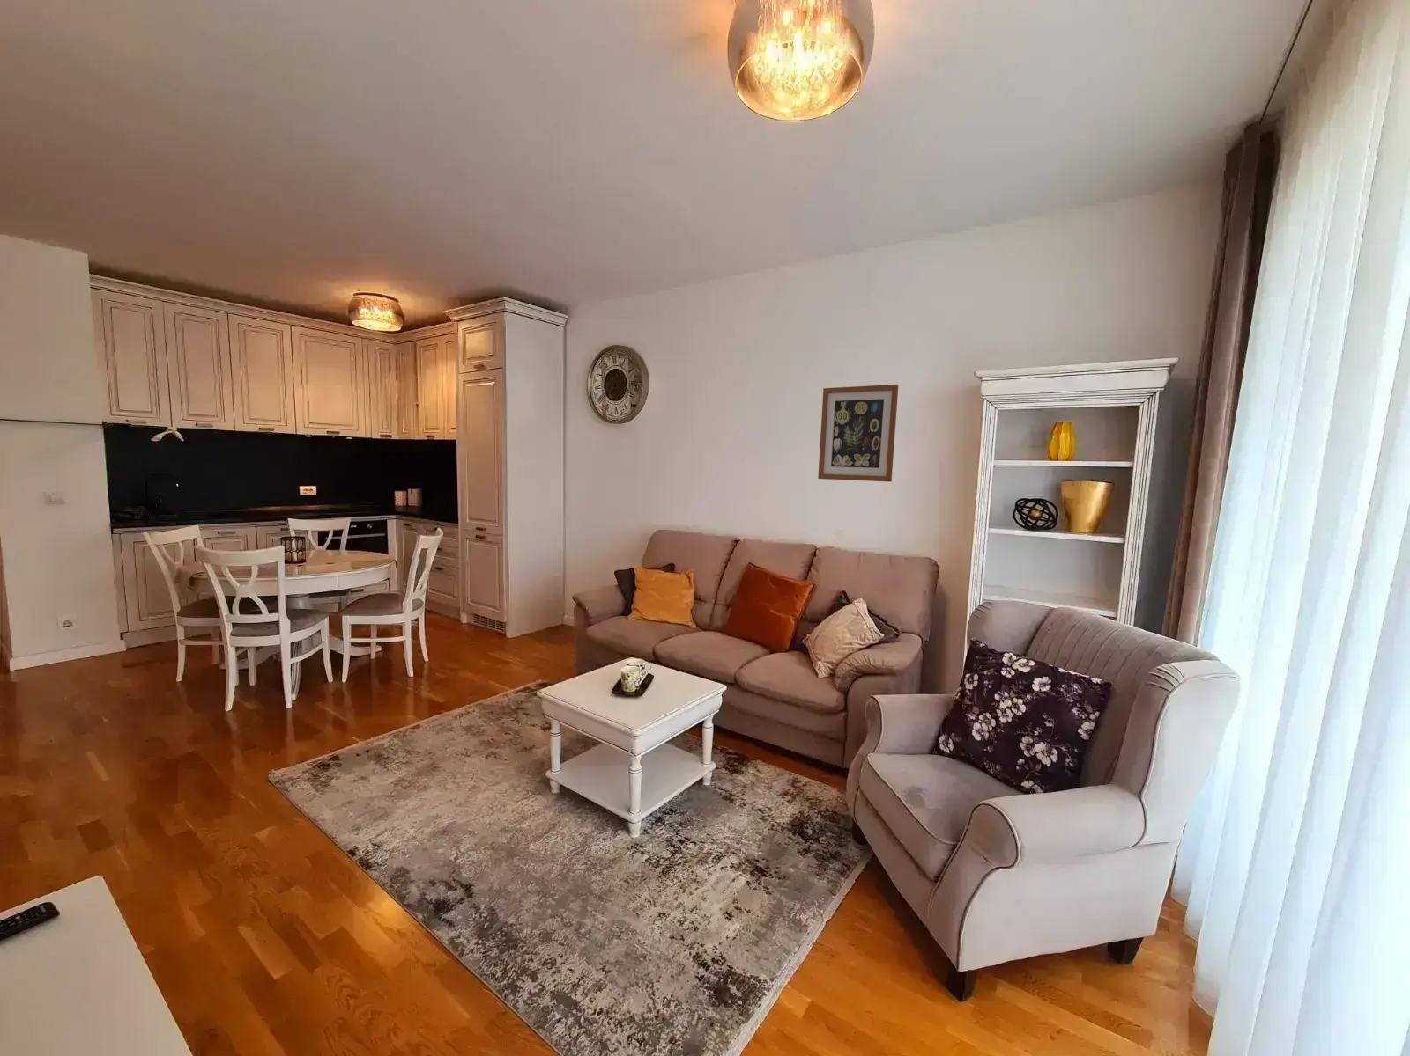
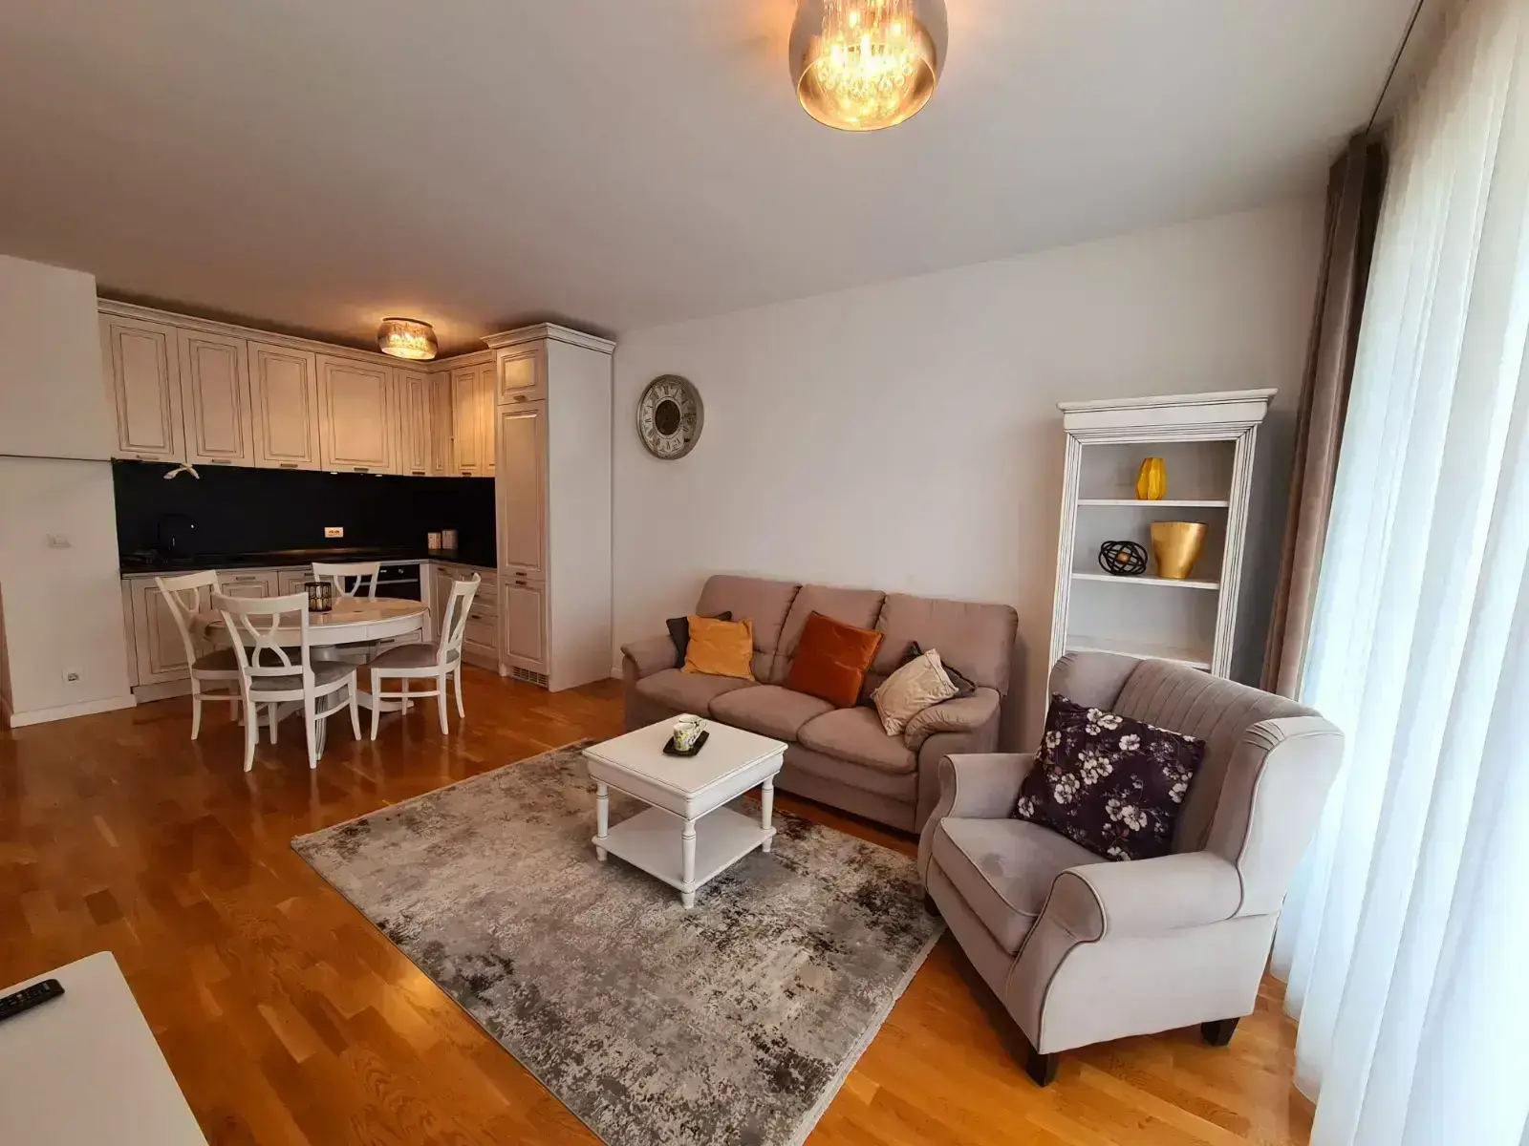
- wall art (856, 433)
